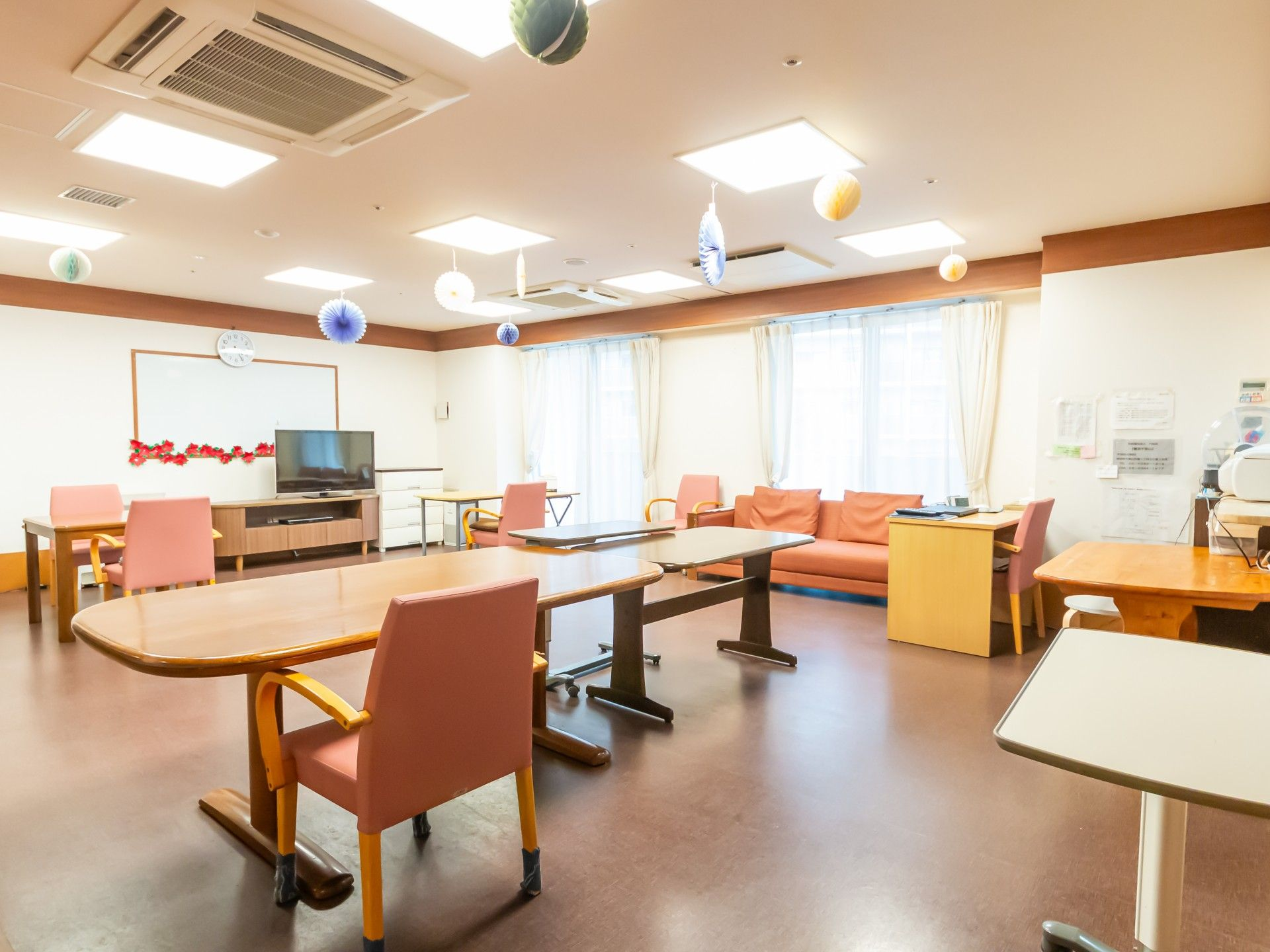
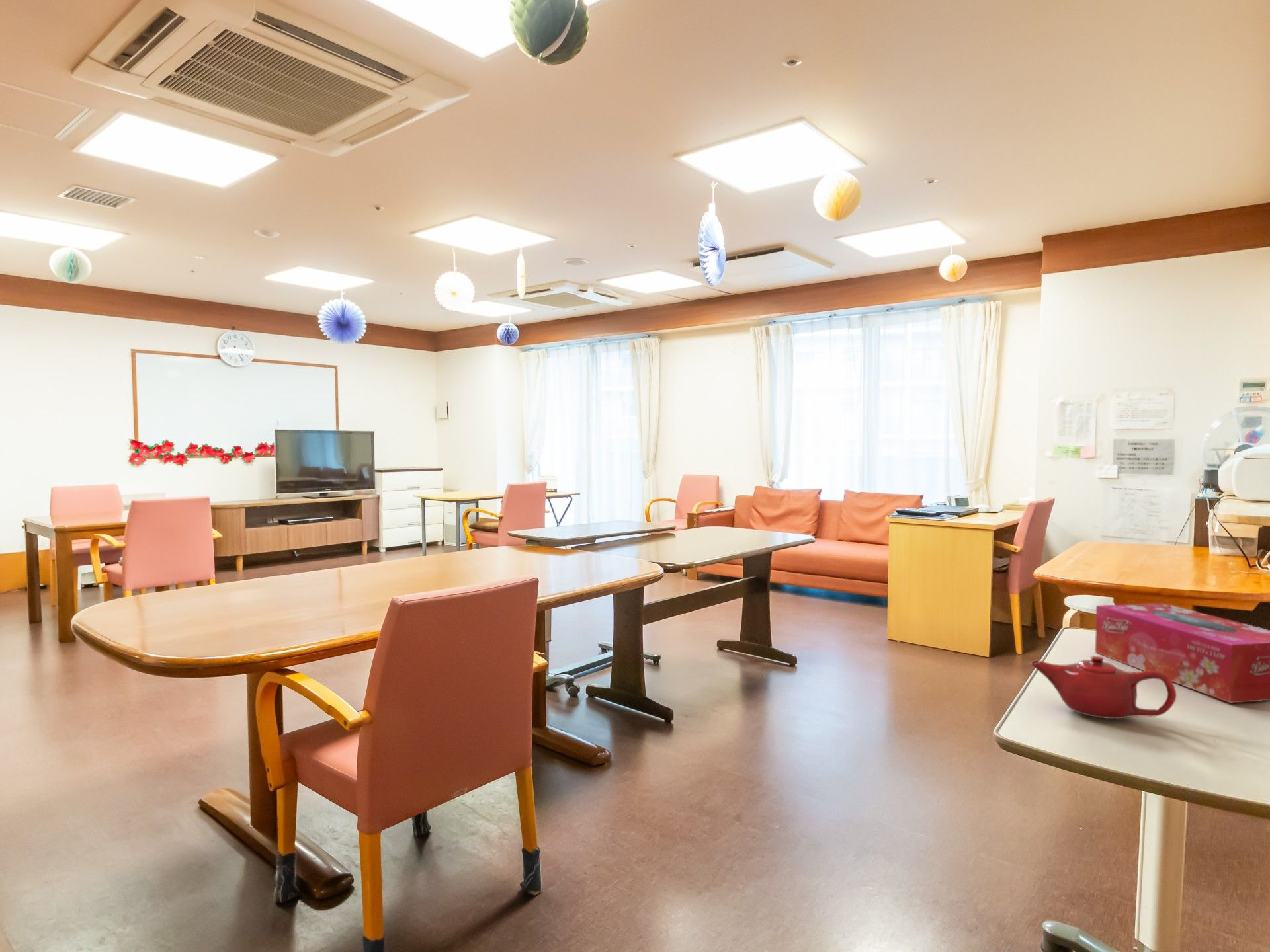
+ tissue box (1191, 647)
+ teapot (1099, 685)
